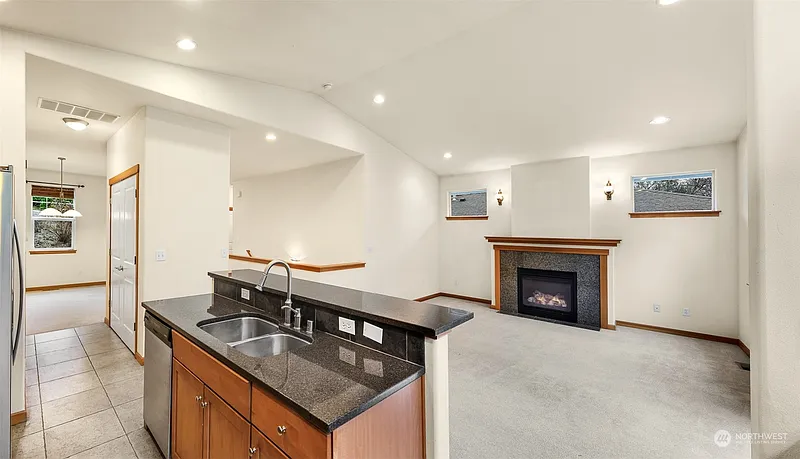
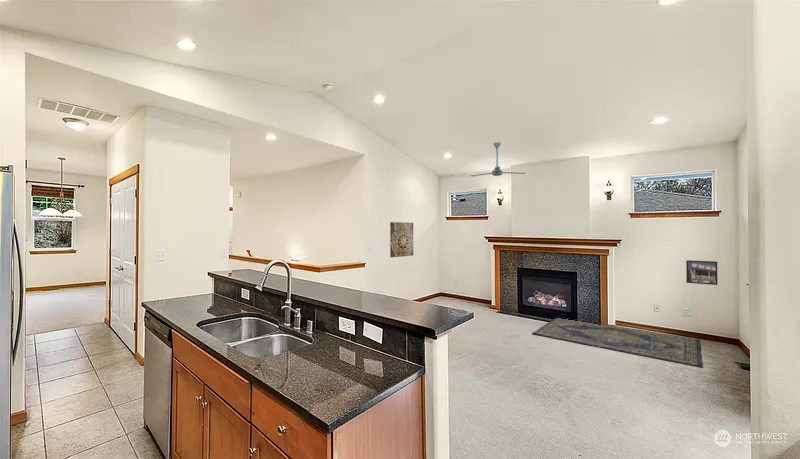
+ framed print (701, 272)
+ wall art (402, 239)
+ rug (613, 336)
+ ceiling fan (497, 157)
